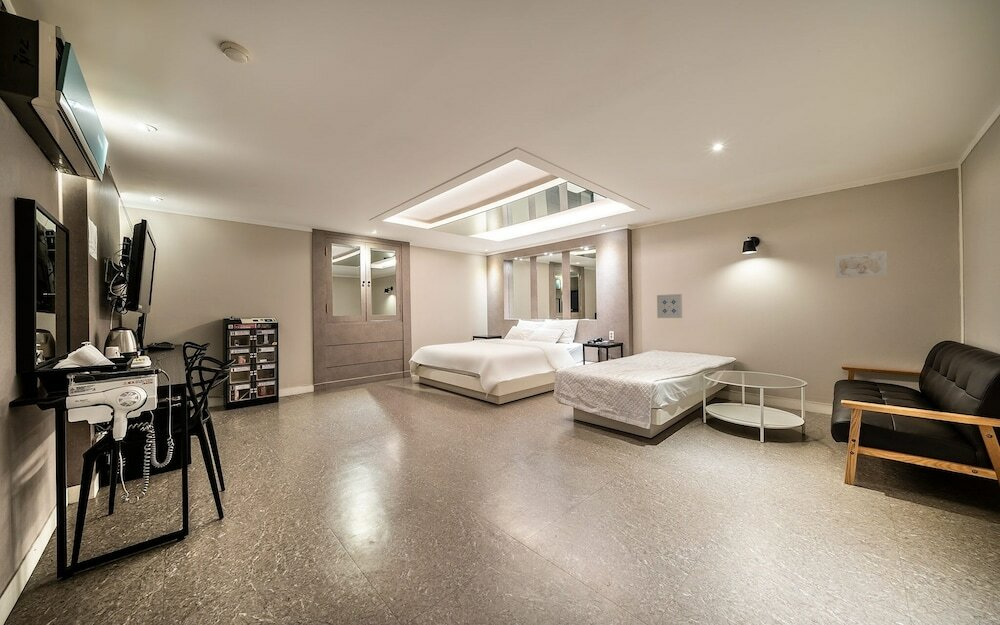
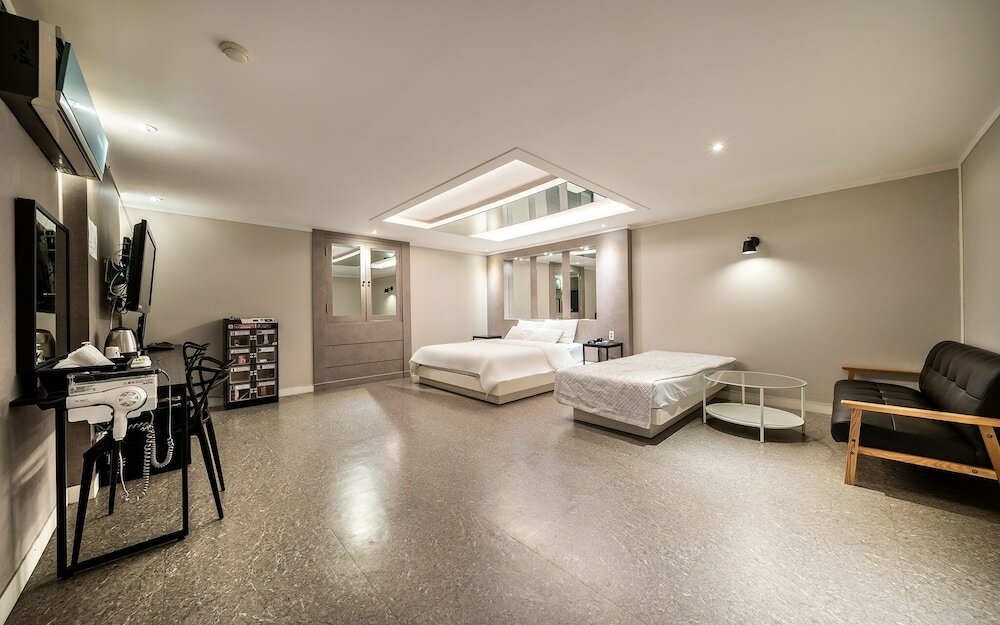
- wall art (669, 306)
- wall art (860, 265)
